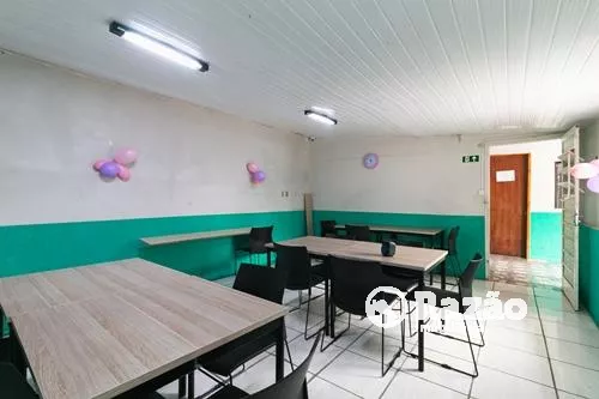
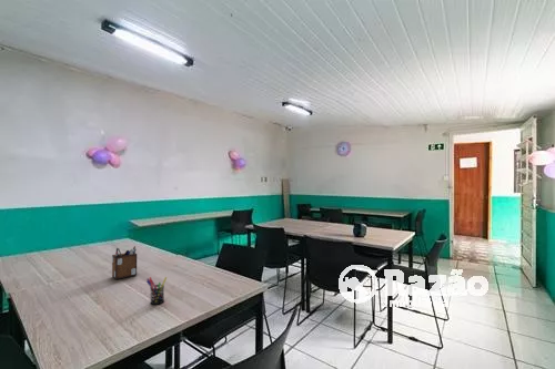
+ pen holder (157, 289)
+ desk organizer (124, 260)
